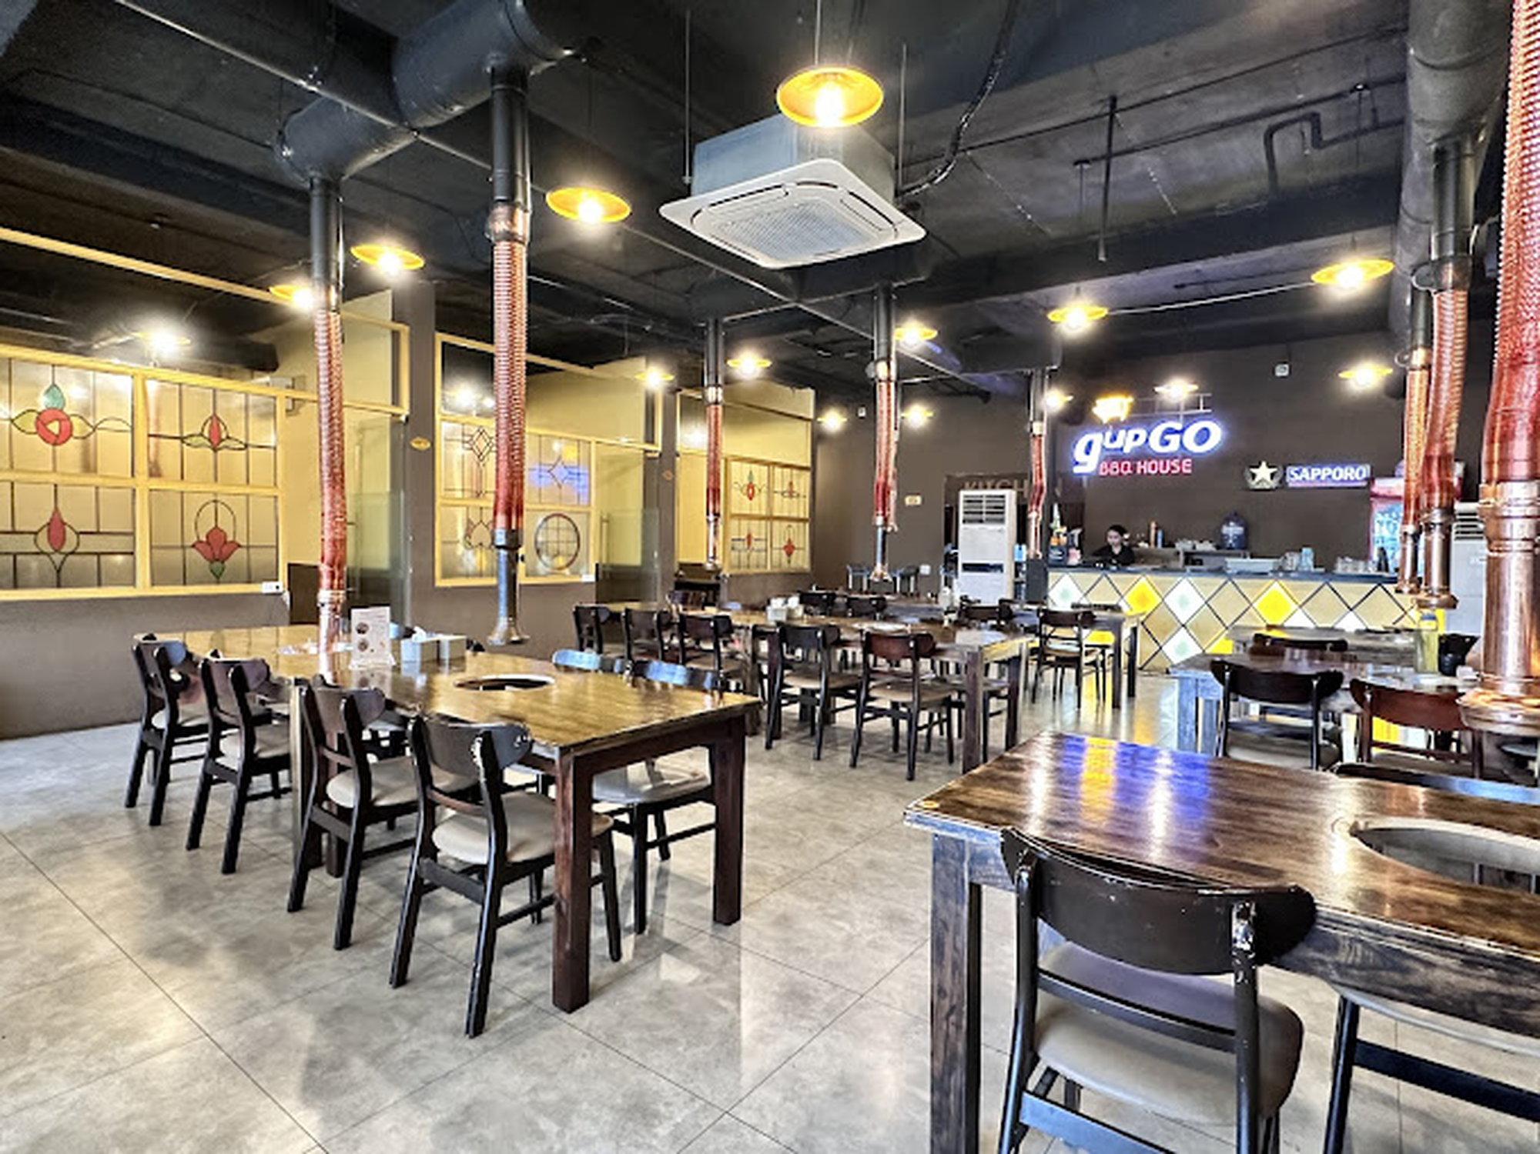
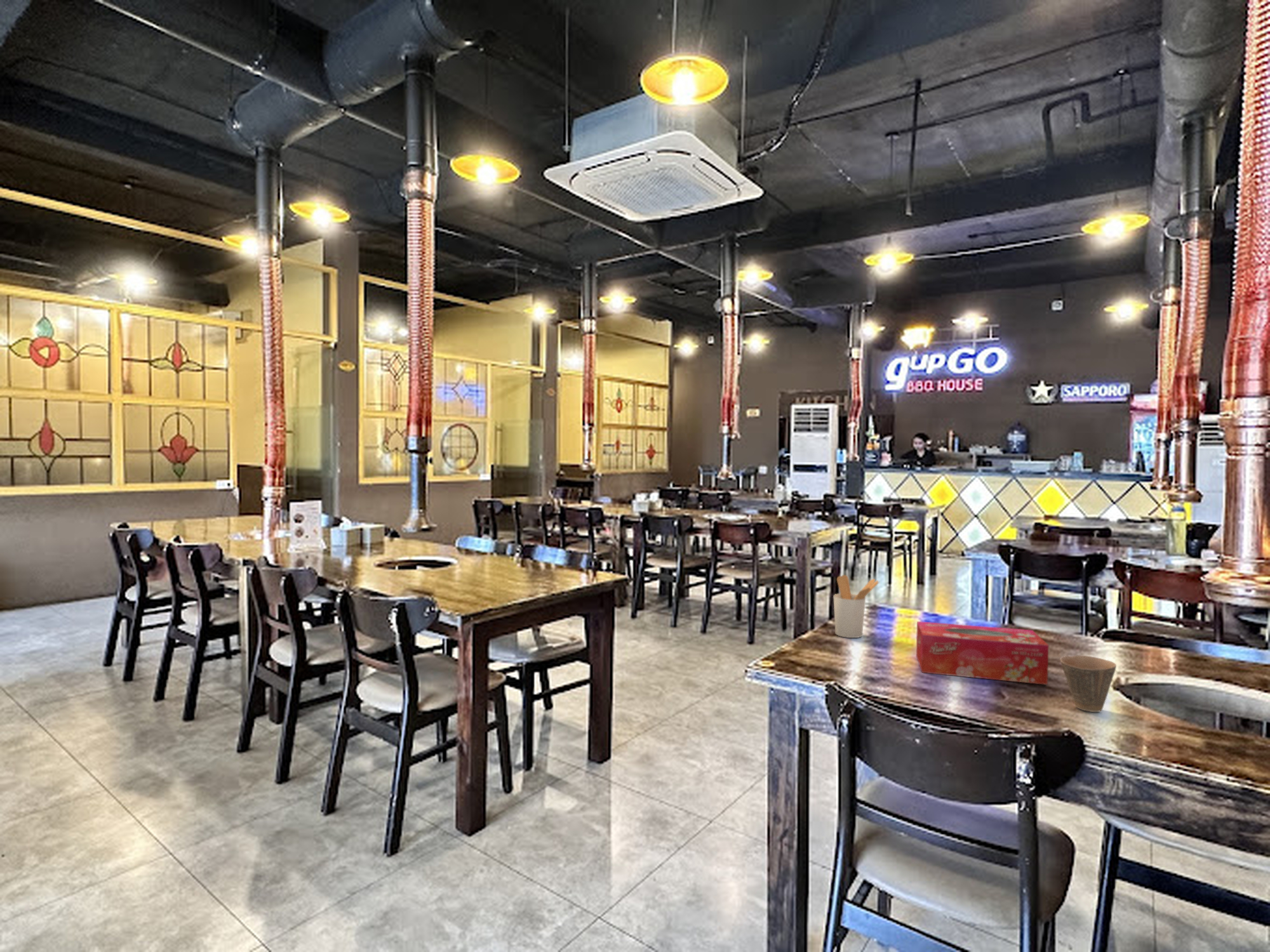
+ tissue box (978, 651)
+ utensil holder (857, 605)
+ cup (1086, 684)
